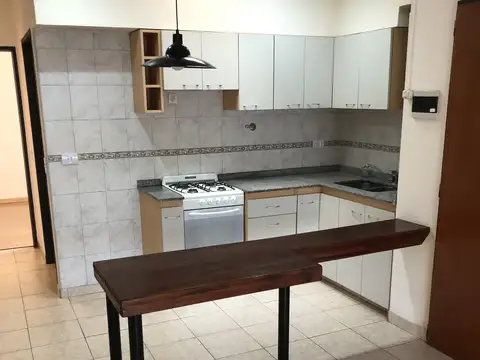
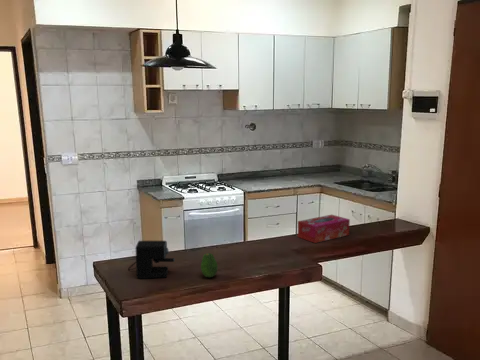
+ fruit (209, 265)
+ coffee maker (151, 253)
+ tissue box (323, 228)
